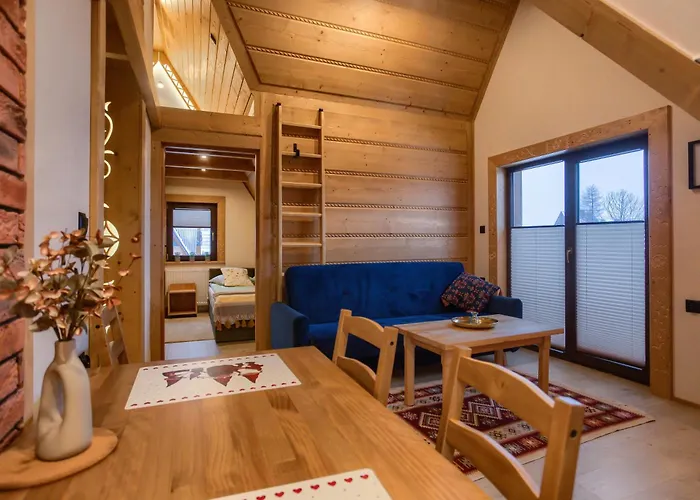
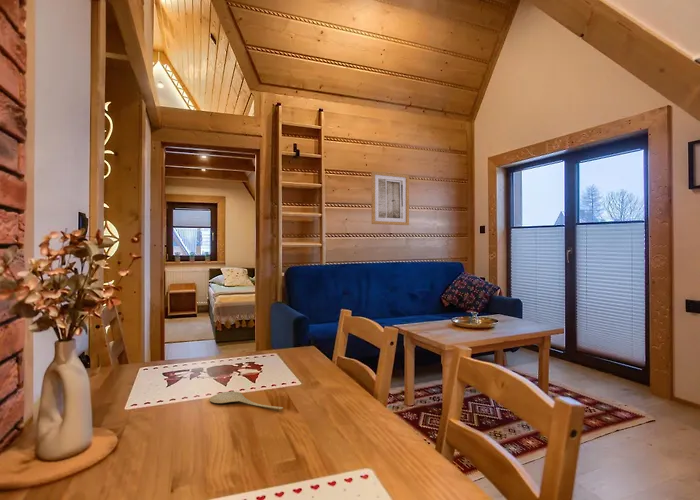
+ spoon (246, 400)
+ wall art (390, 199)
